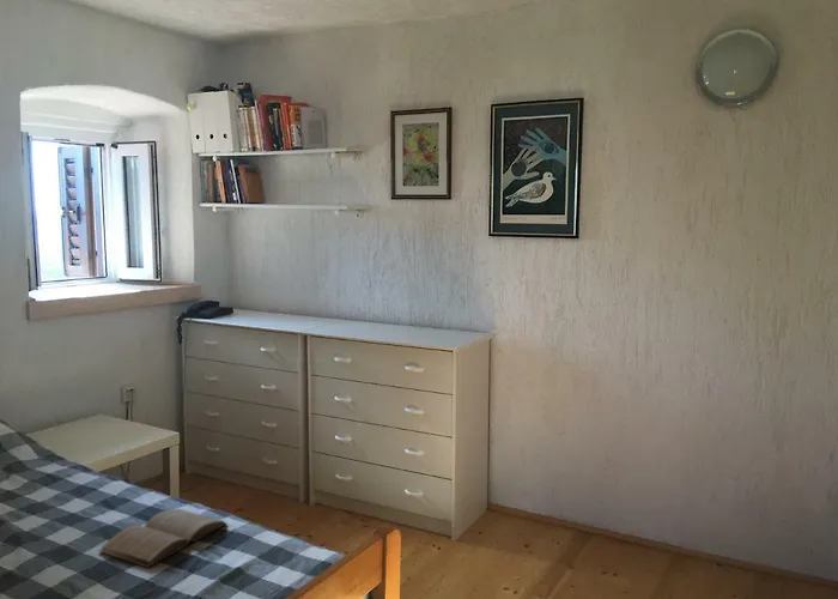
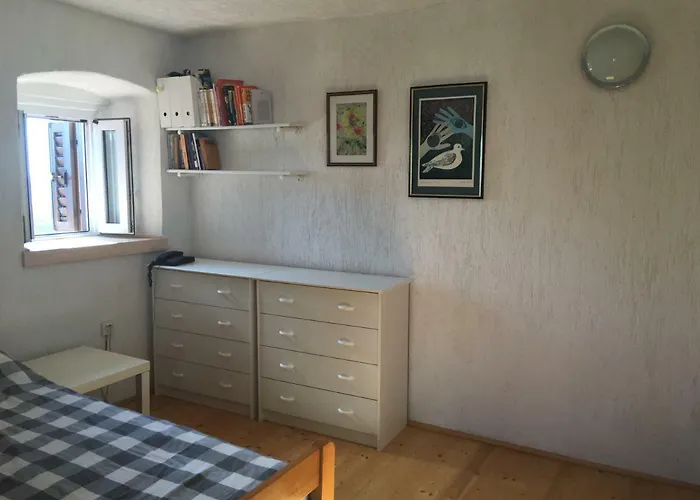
- book (165, 532)
